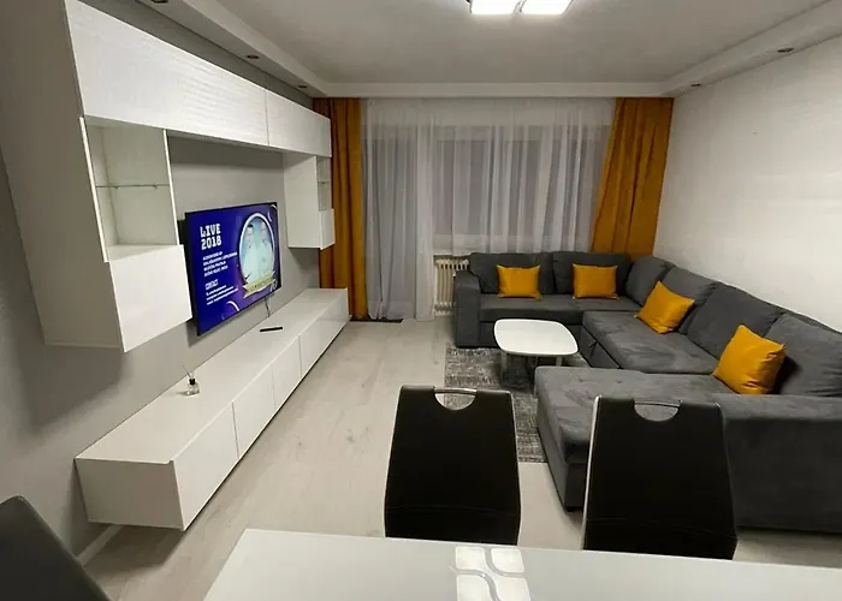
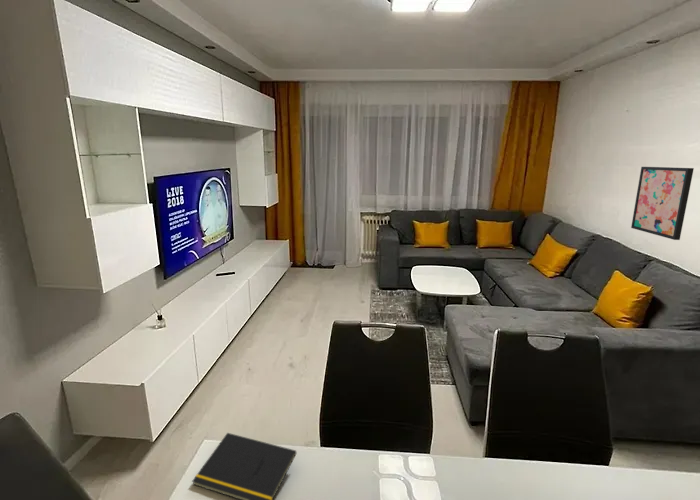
+ wall art (659, 201)
+ notepad (246, 467)
